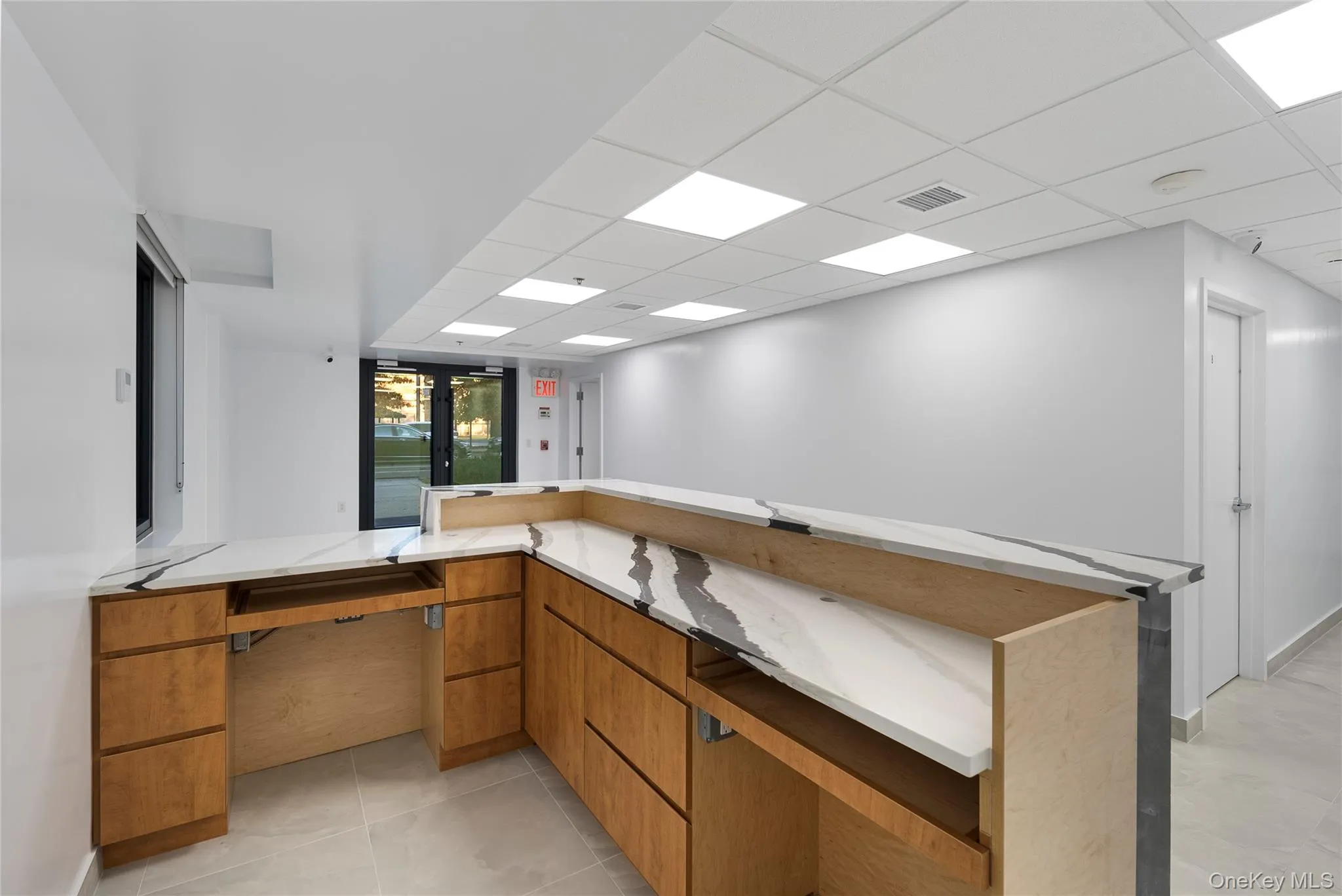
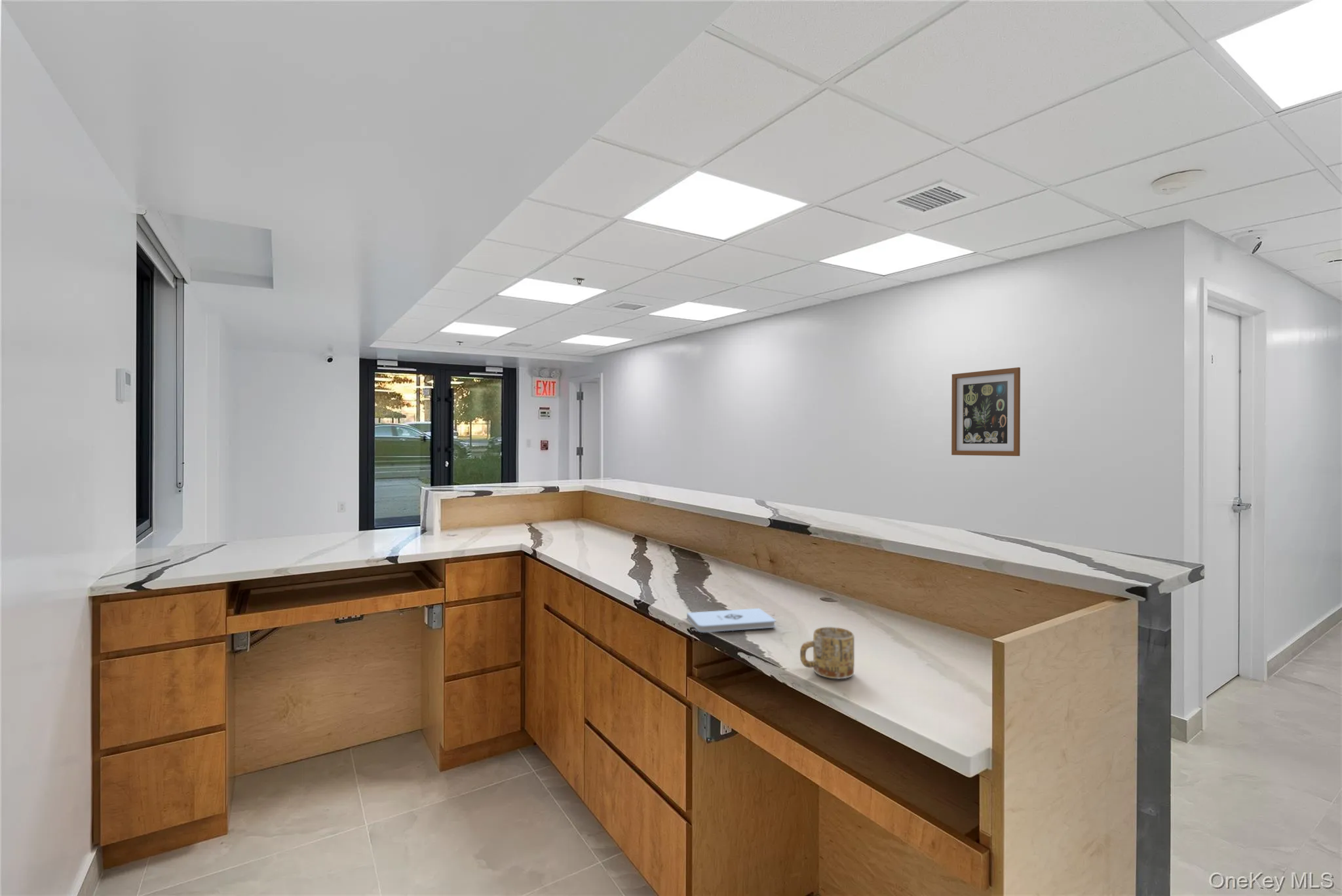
+ notepad (731, 620)
+ mug (826, 653)
+ wall art (984, 413)
